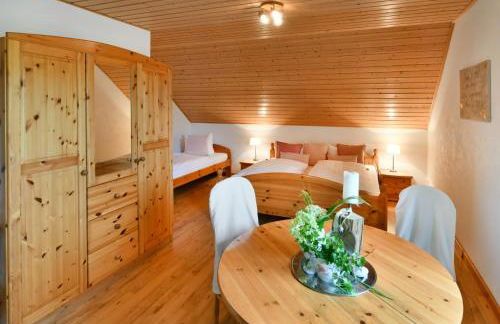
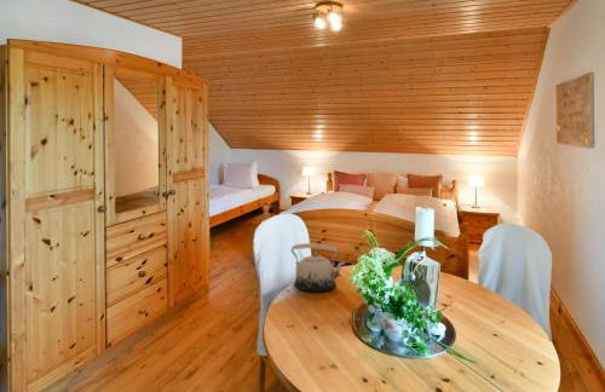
+ teapot (318, 263)
